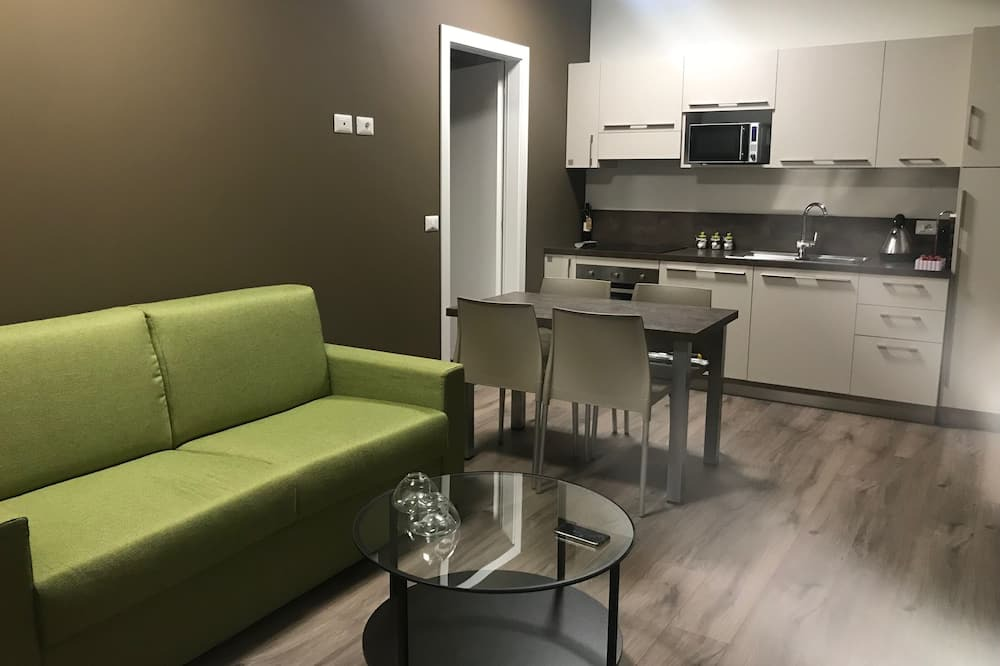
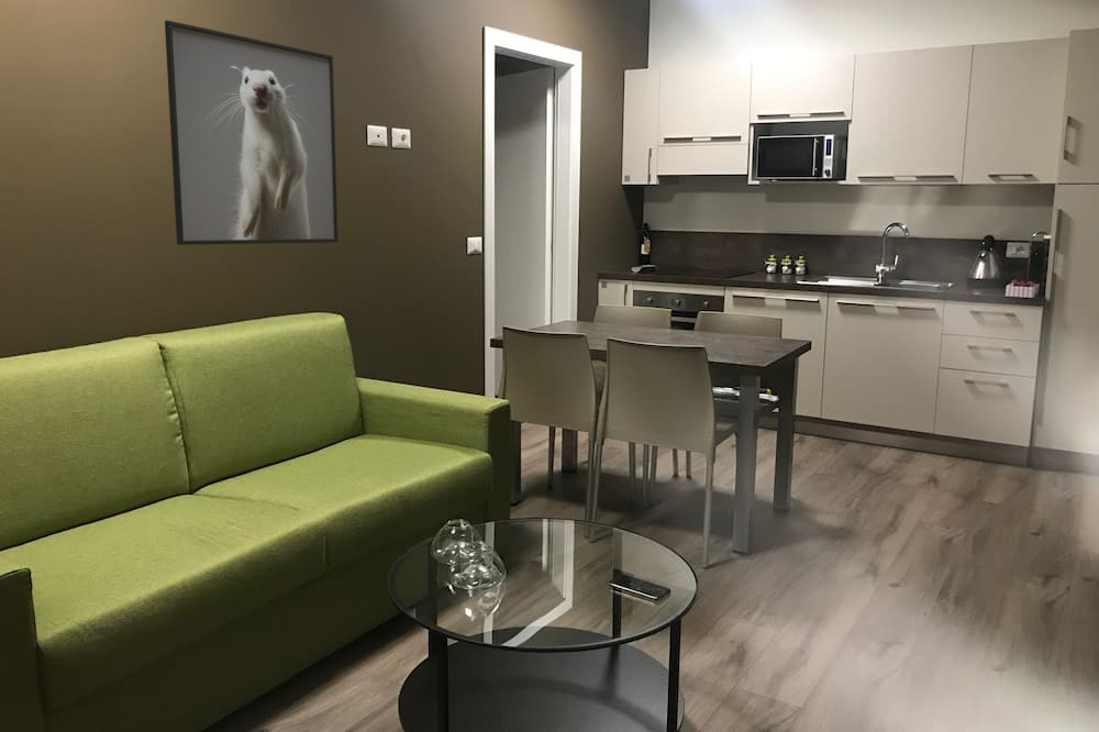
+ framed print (260, 143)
